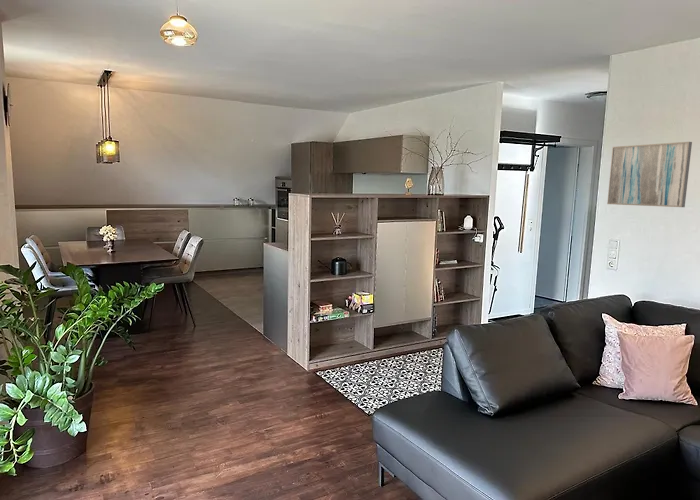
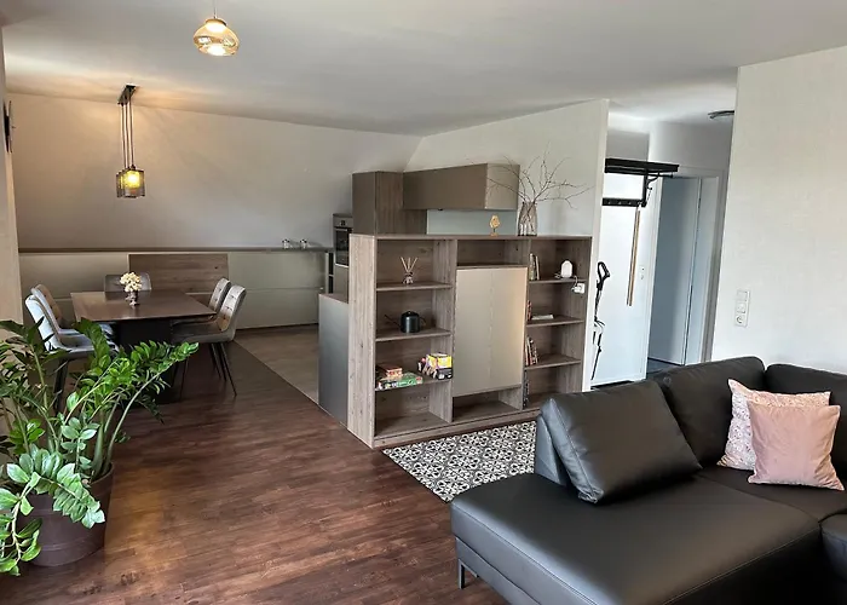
- wall art (646, 175)
